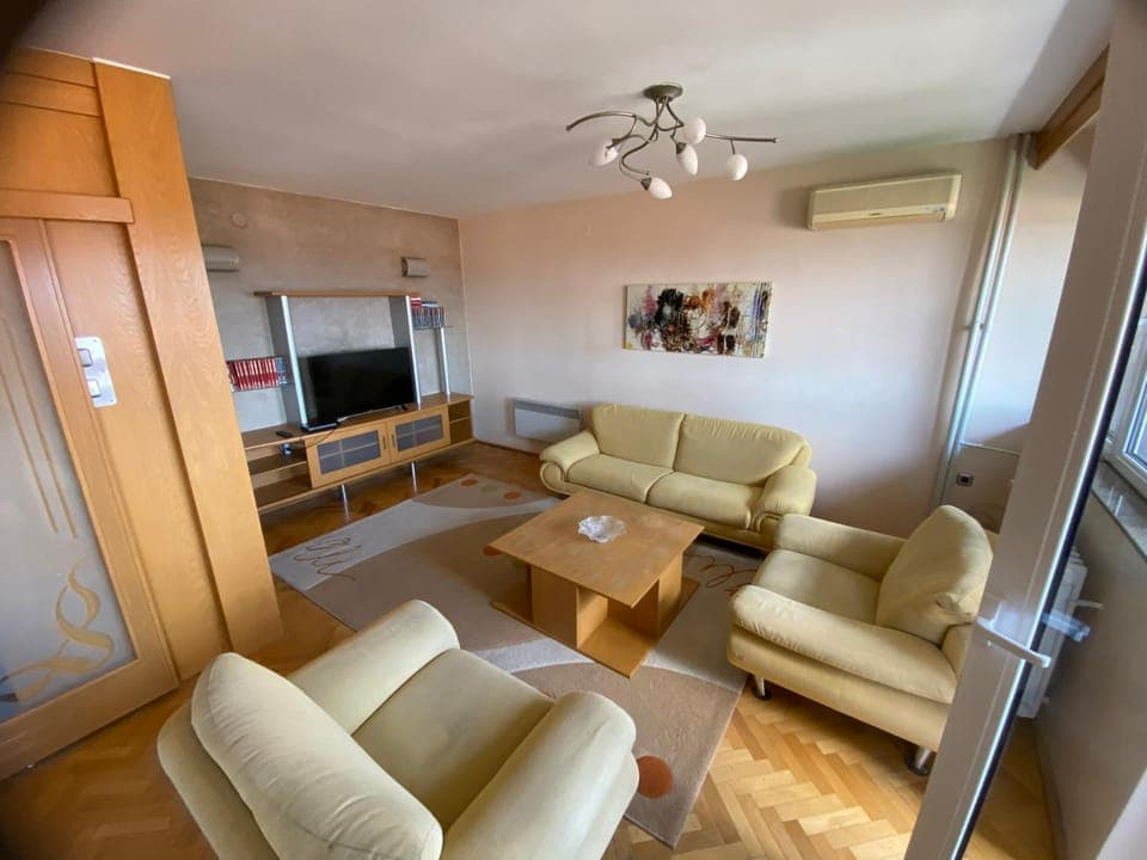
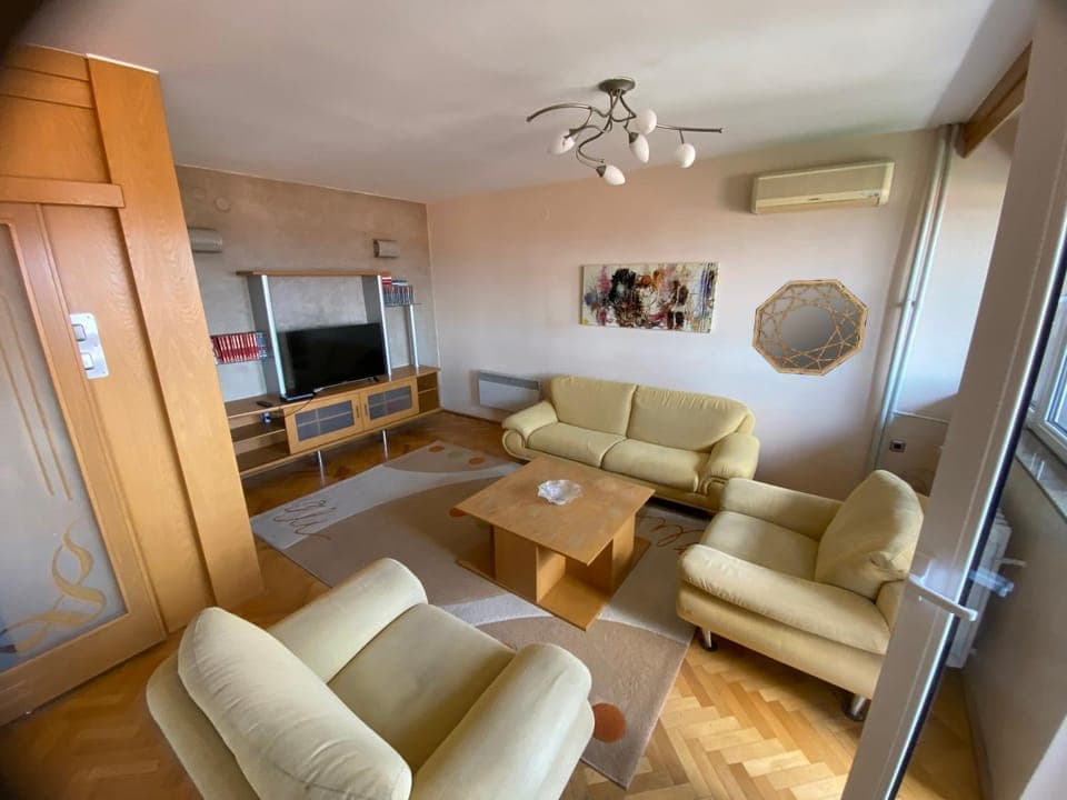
+ home mirror (806, 328)
